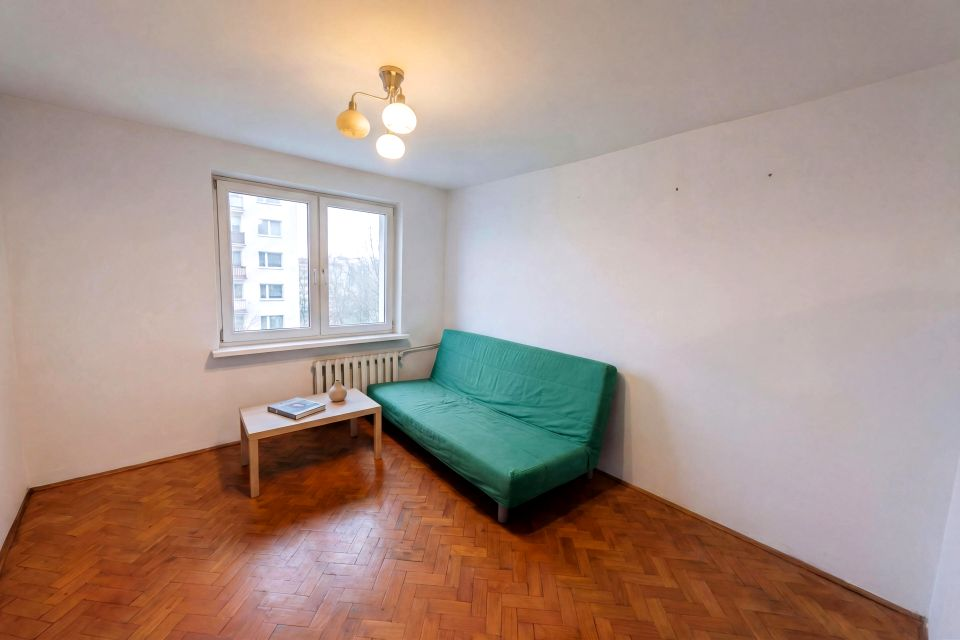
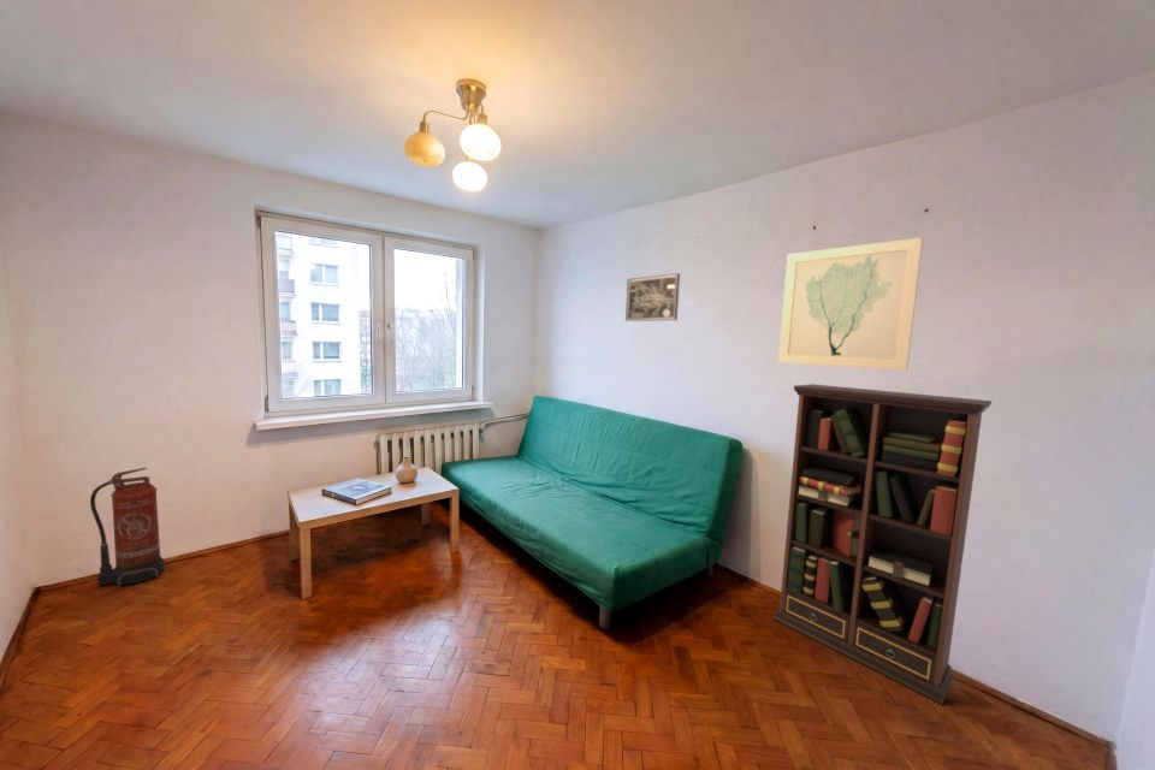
+ bookcase (869, 522)
+ wall art (842, 307)
+ wall art (651, 298)
+ fire extinguisher (128, 523)
